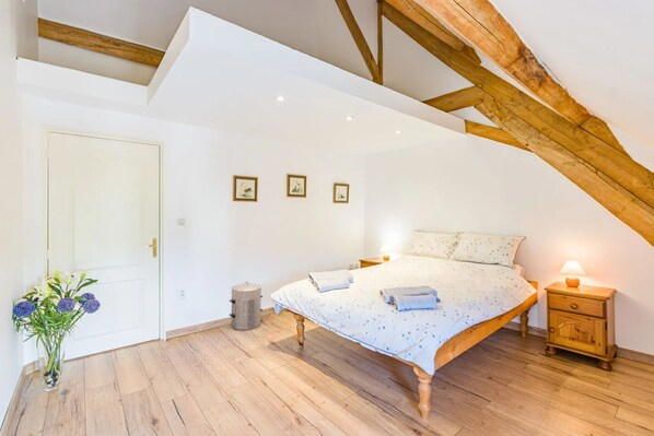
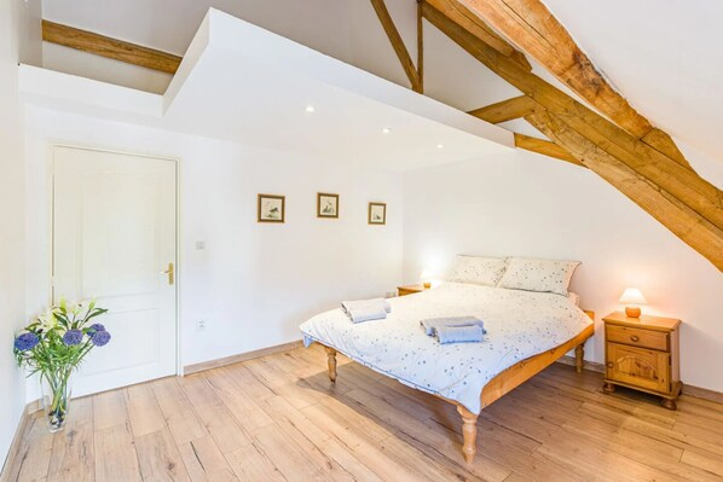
- waste bin (246, 303)
